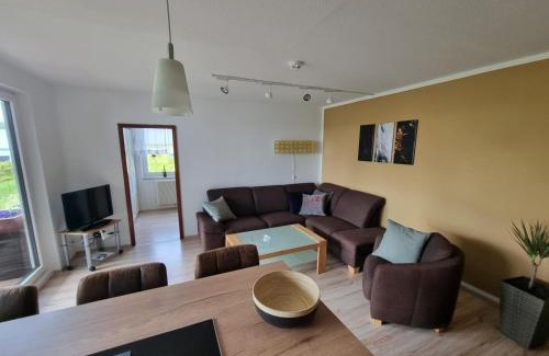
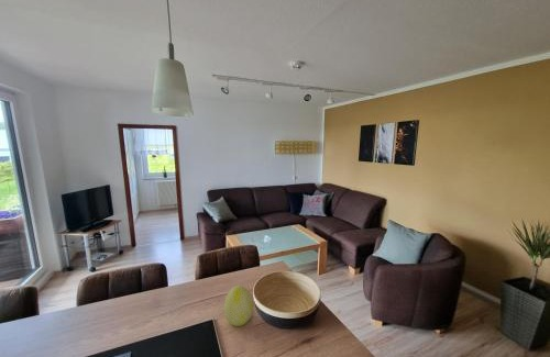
+ decorative egg (239, 302)
